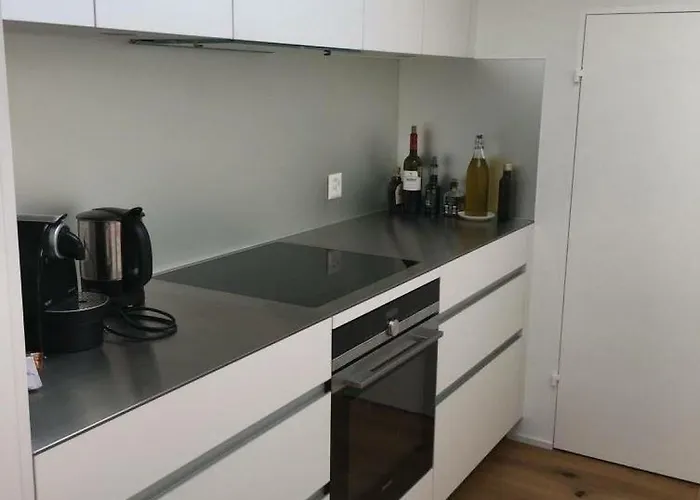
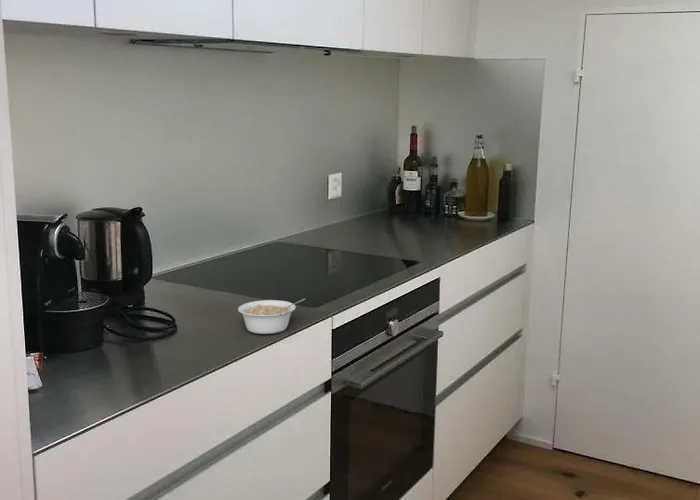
+ legume (268, 315)
